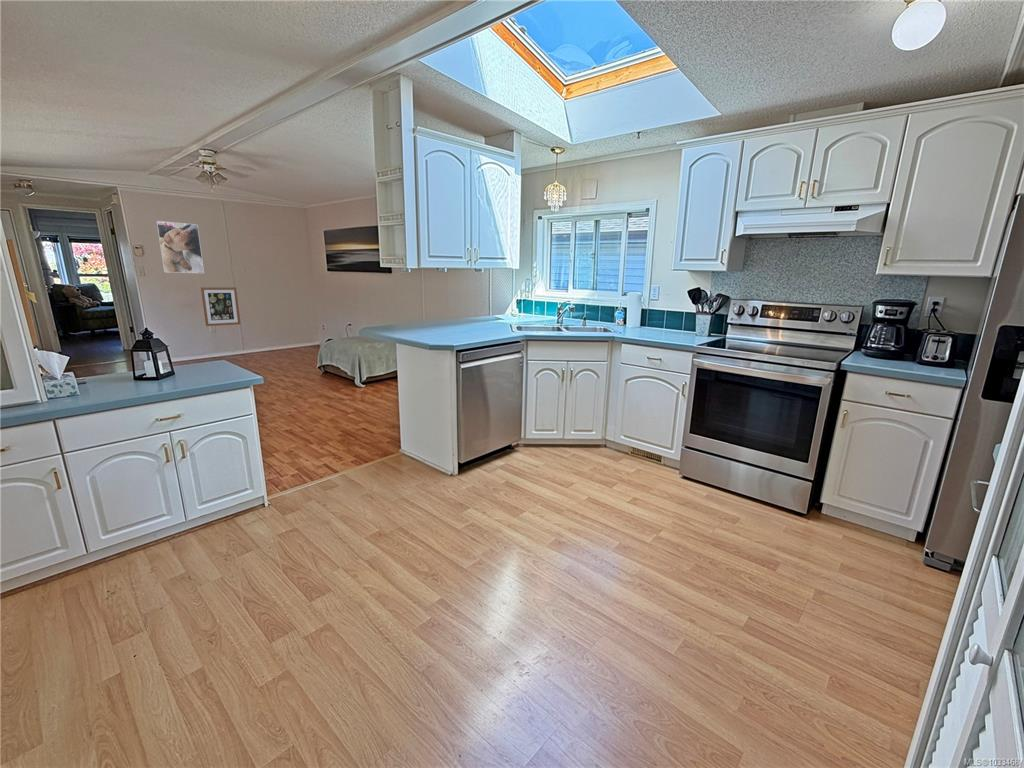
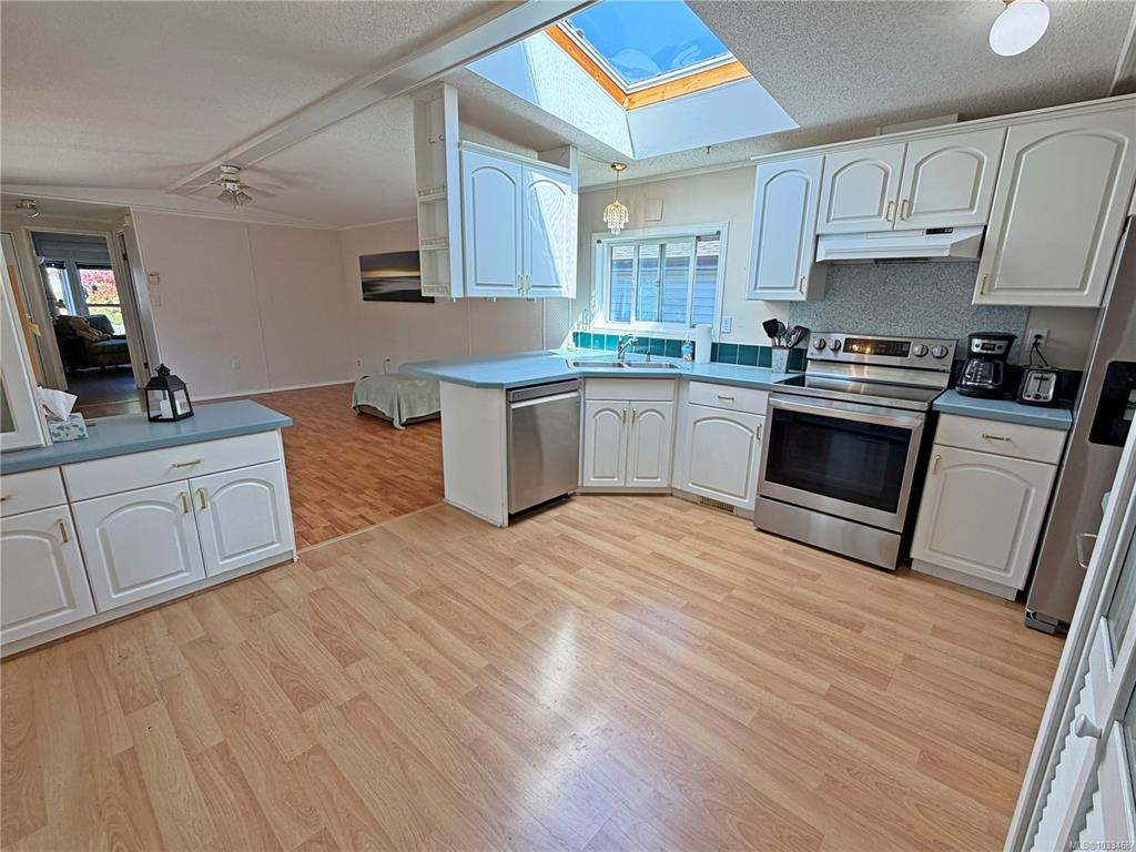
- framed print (181, 248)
- wall art (221, 306)
